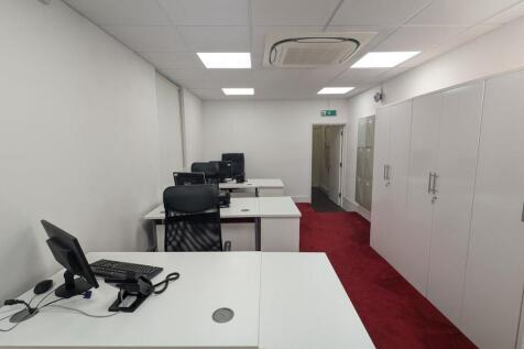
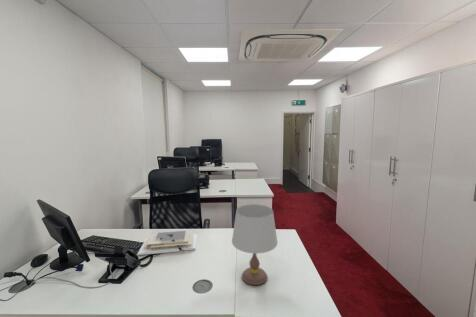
+ architectural model (170, 240)
+ table lamp (254, 244)
